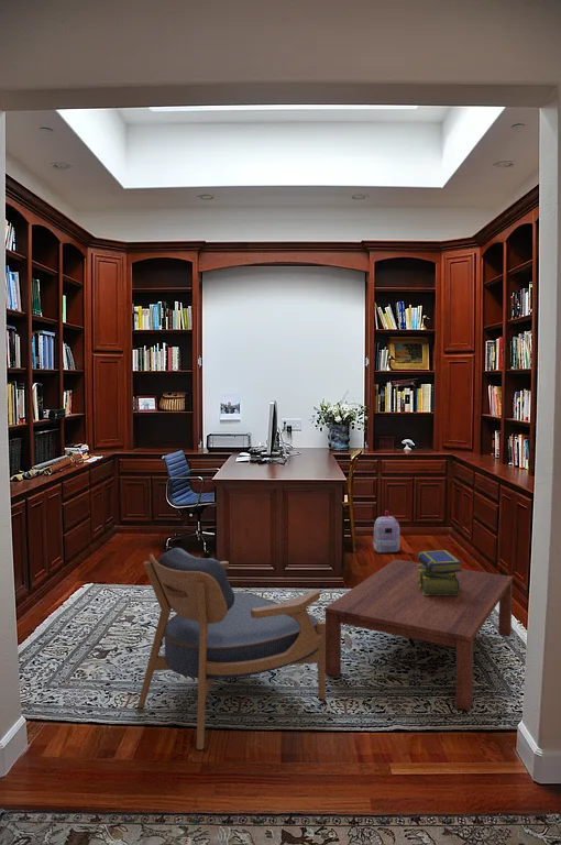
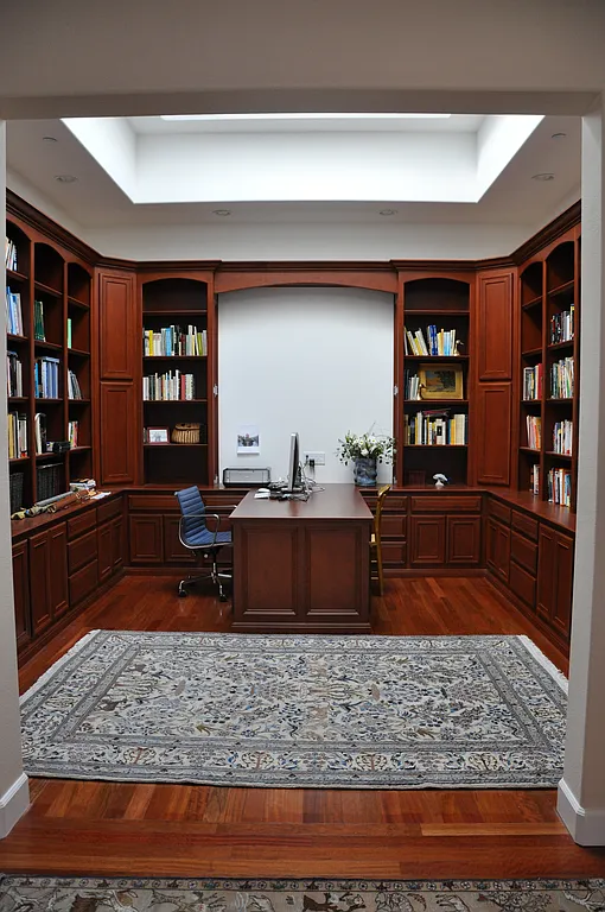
- backpack (386, 530)
- armchair (228, 622)
- stack of books (439, 572)
- coffee table (425, 621)
